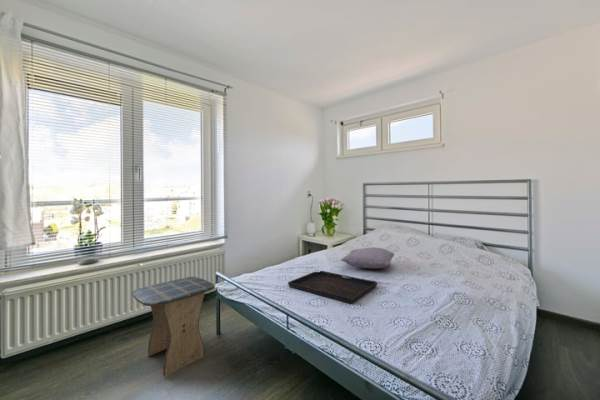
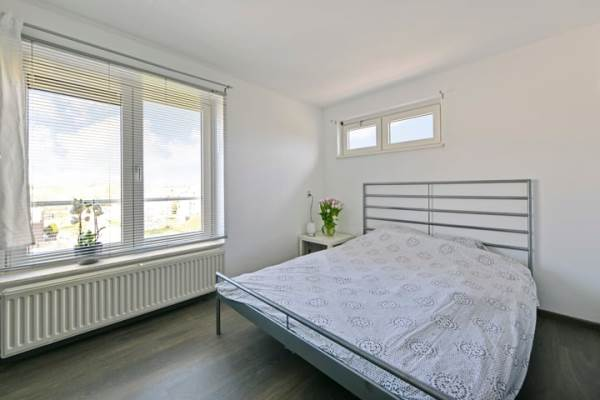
- stool (175, 322)
- pillow (368, 257)
- serving tray (332, 284)
